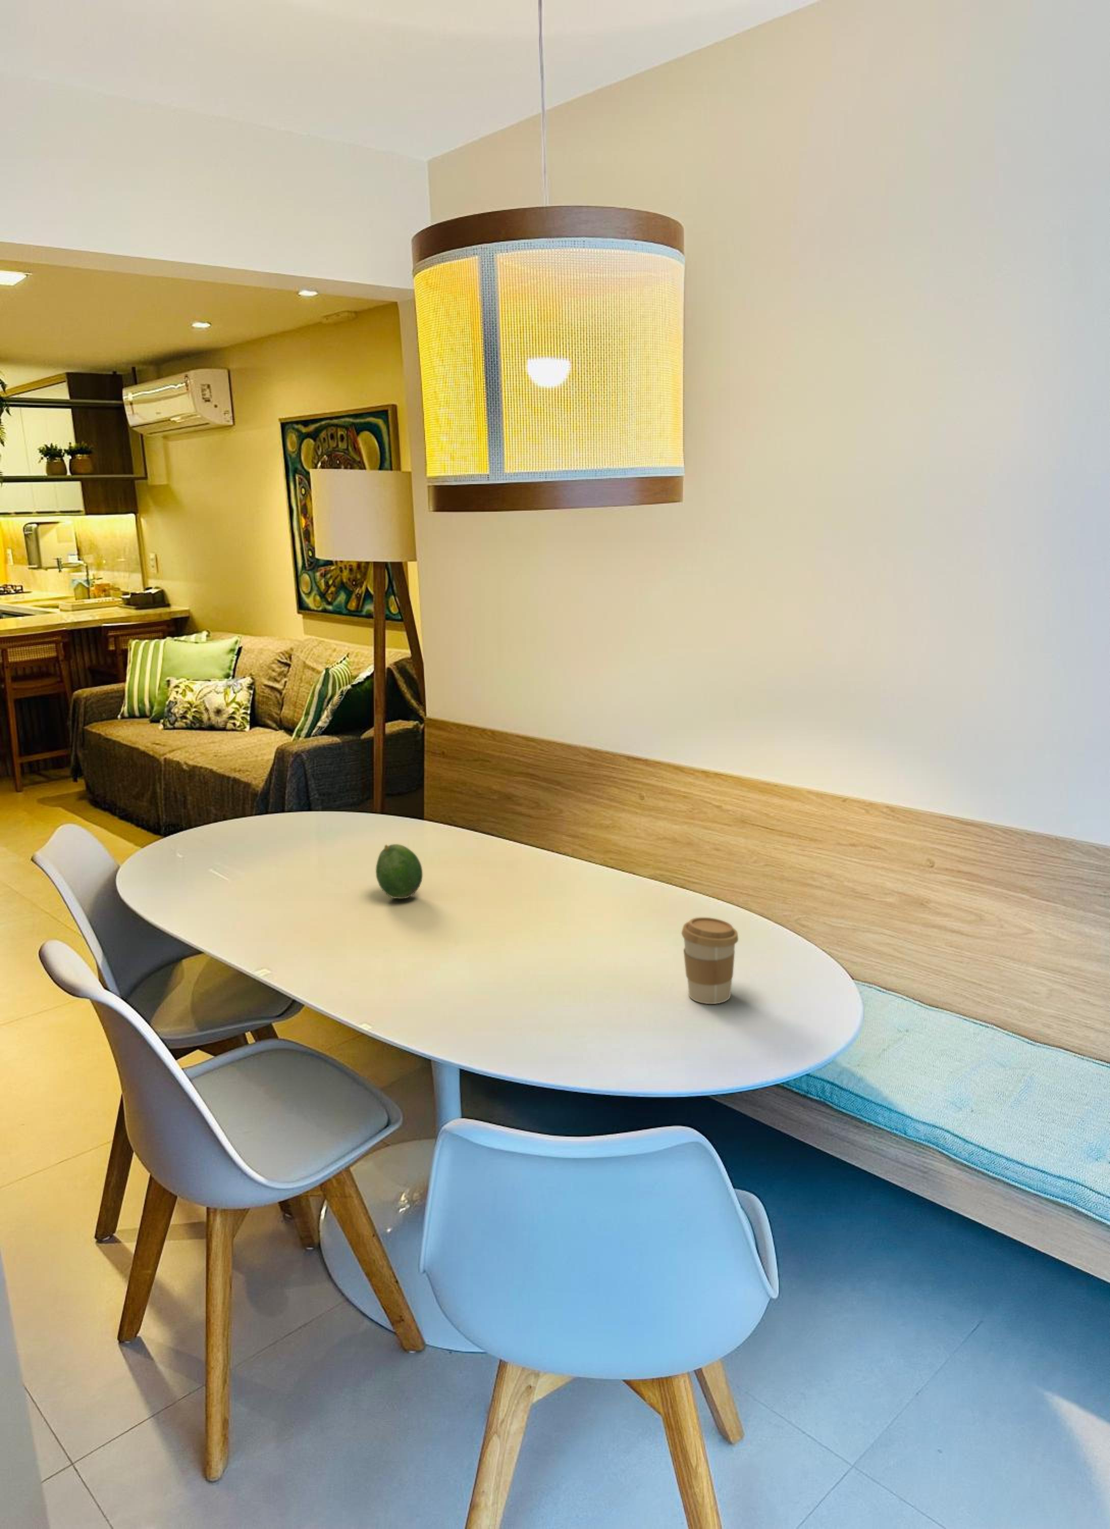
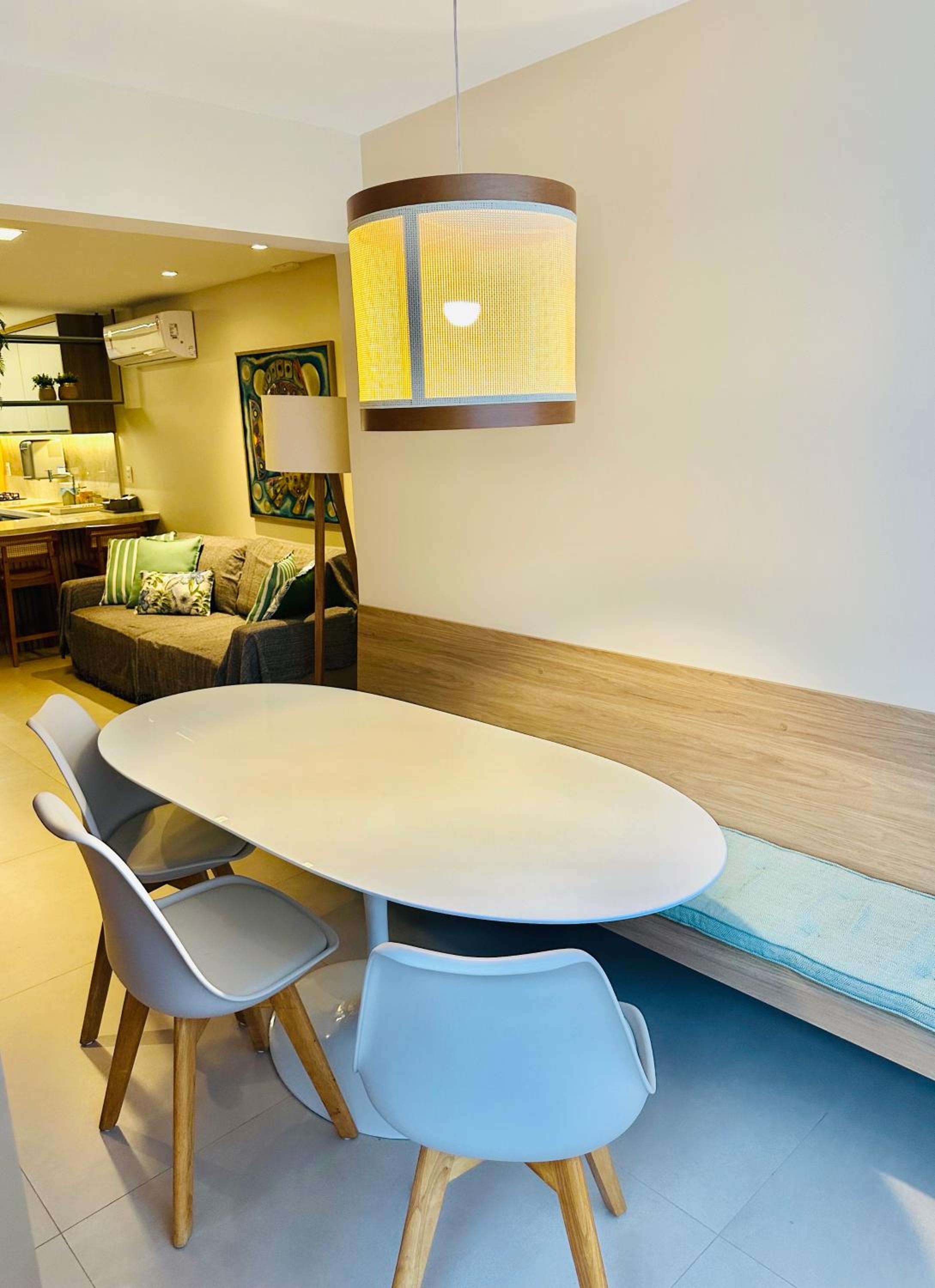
- coffee cup (710, 959)
- fruit (399, 870)
